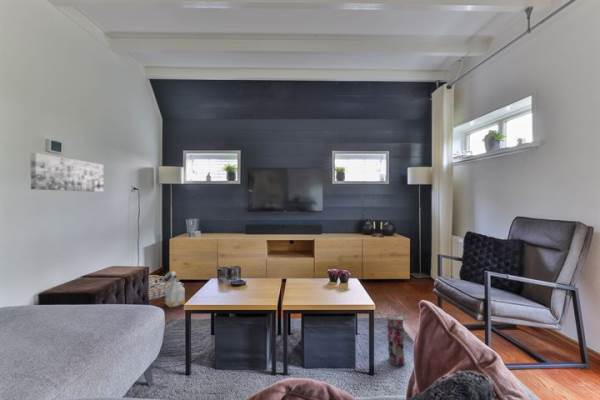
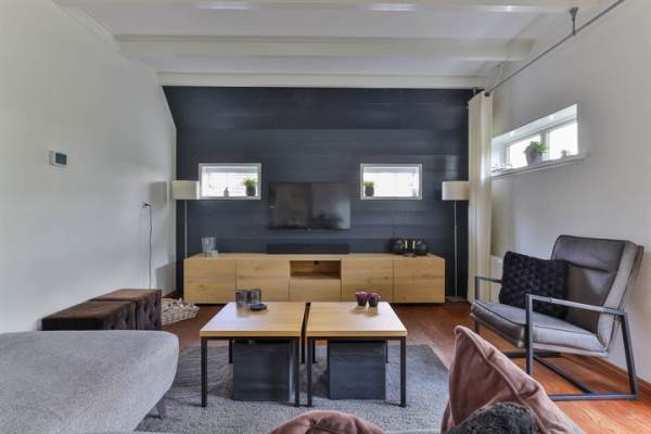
- vase (395, 339)
- bag (174, 287)
- wall art (72, 175)
